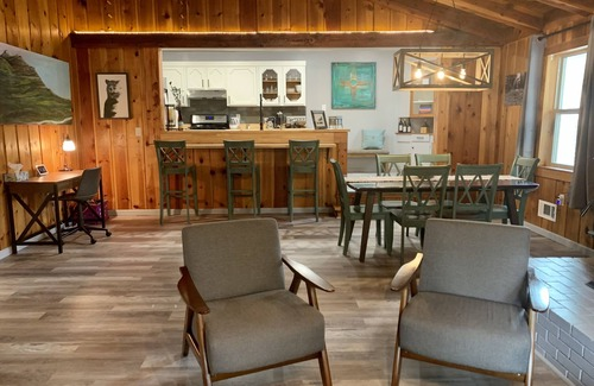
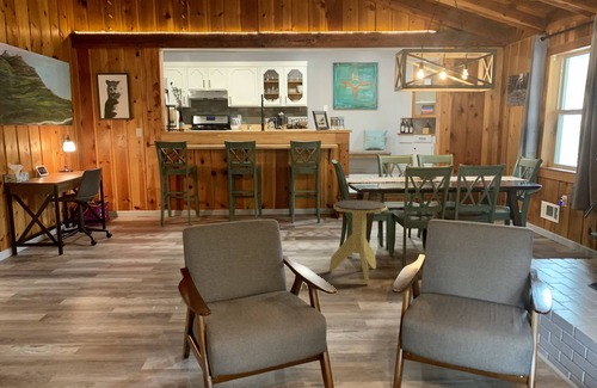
+ side table (359, 240)
